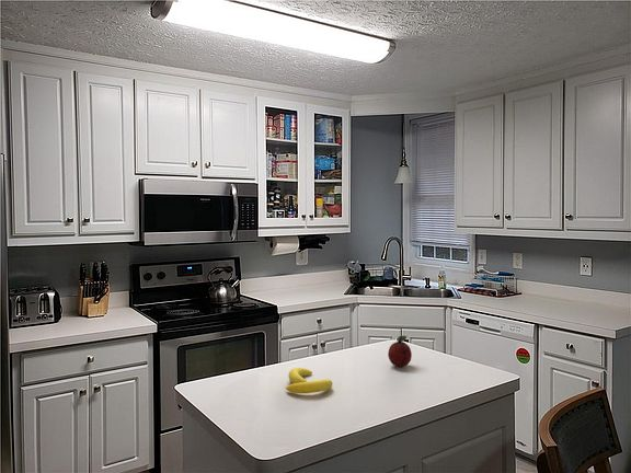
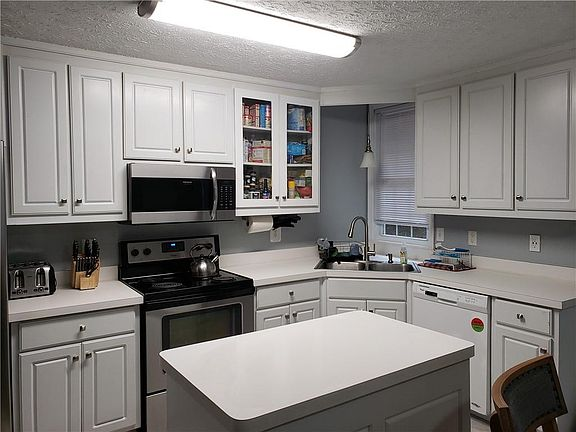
- fruit (400, 350)
- banana (309, 381)
